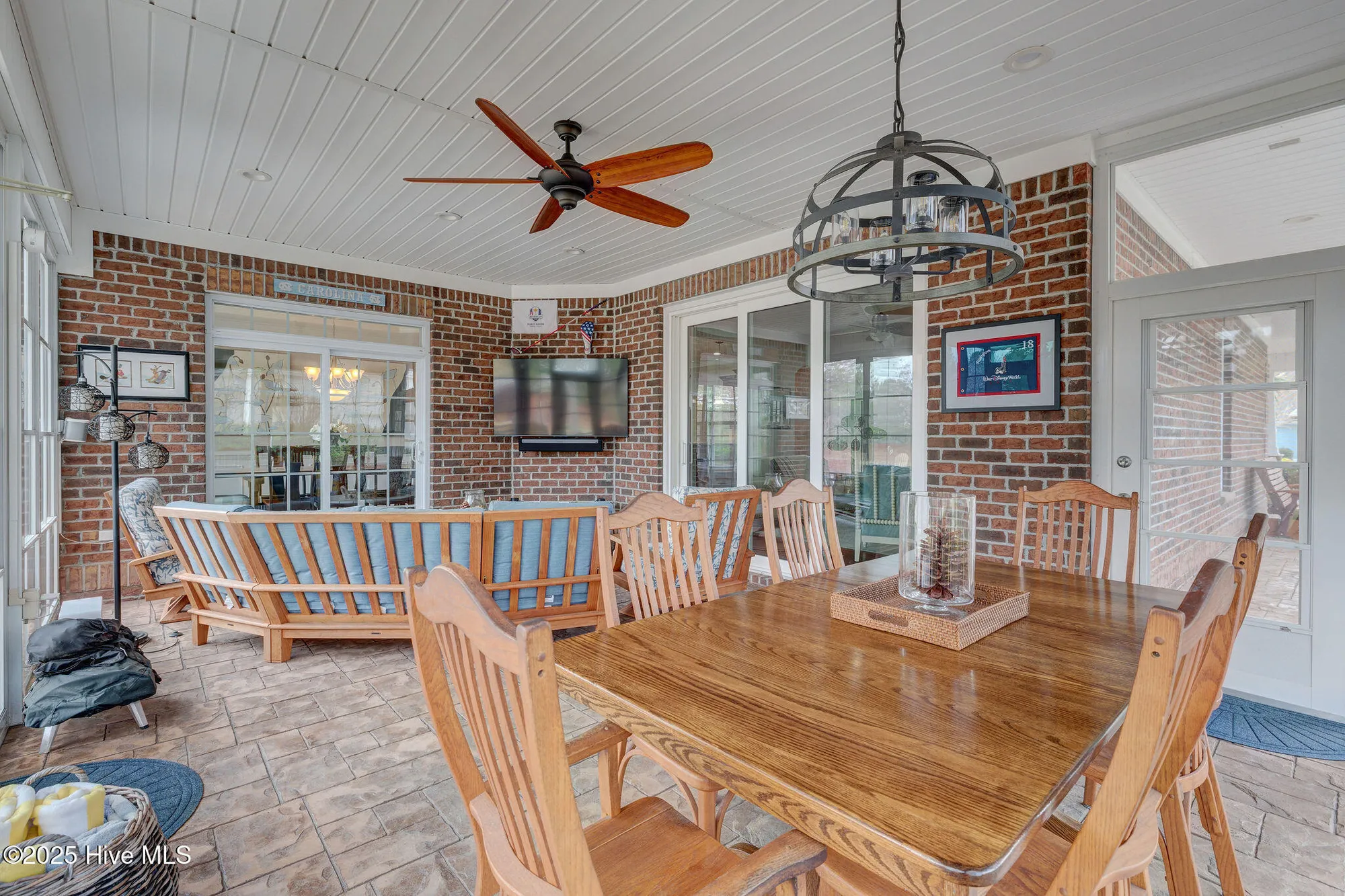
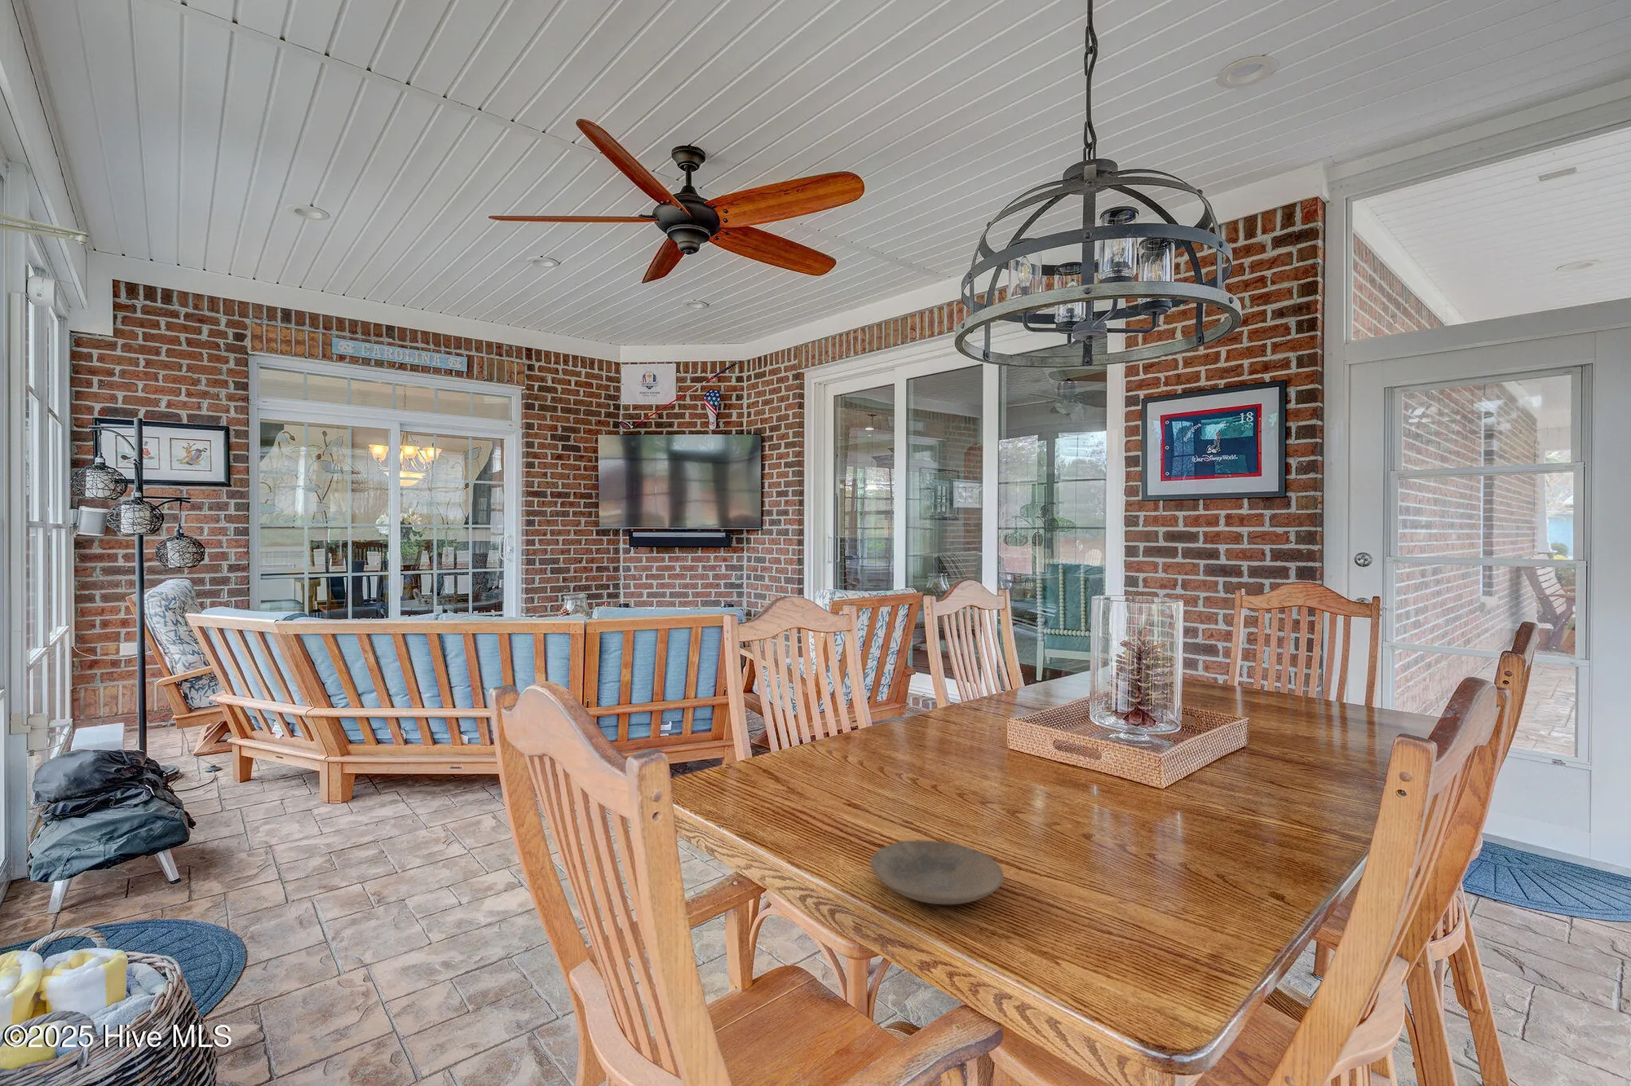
+ plate (935, 876)
